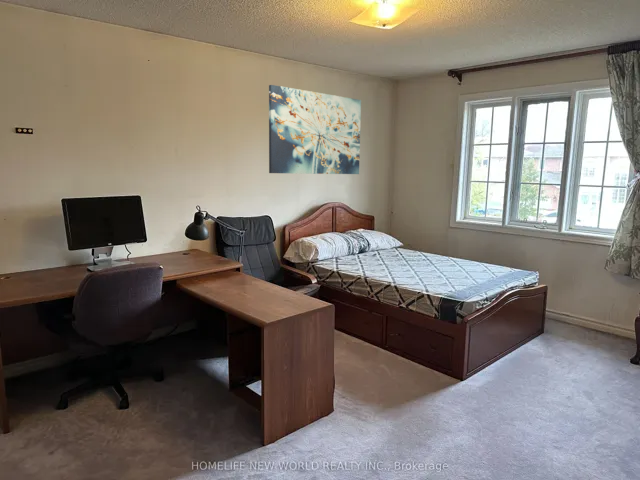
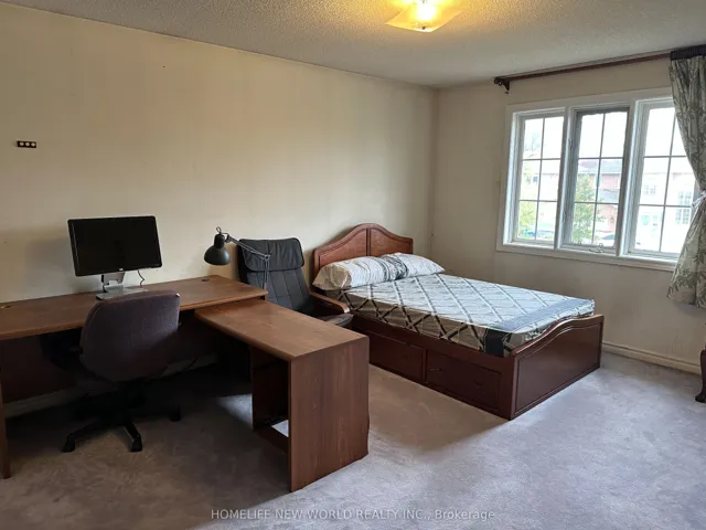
- wall art (318, 134)
